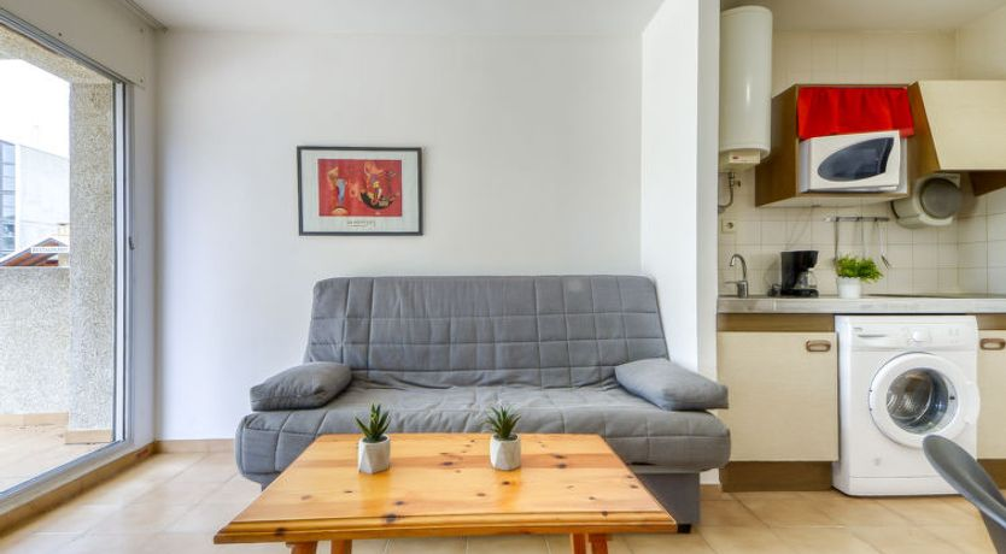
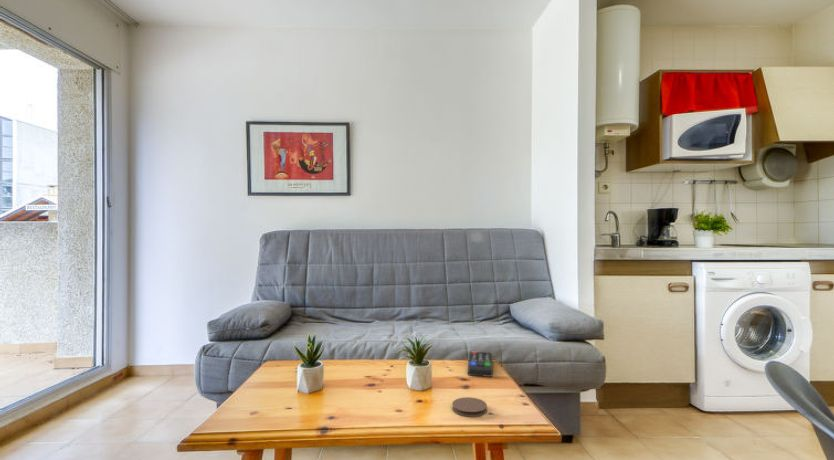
+ remote control (480, 362)
+ coaster (469, 406)
